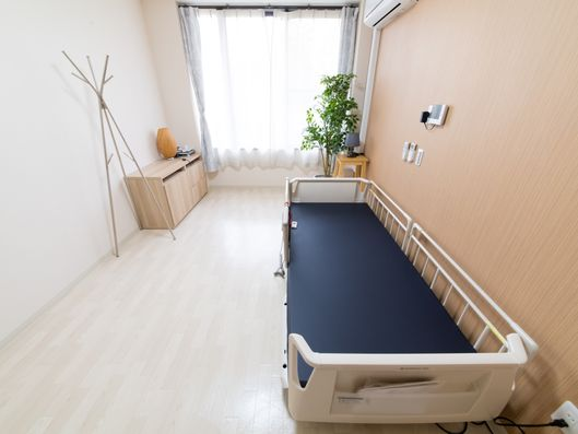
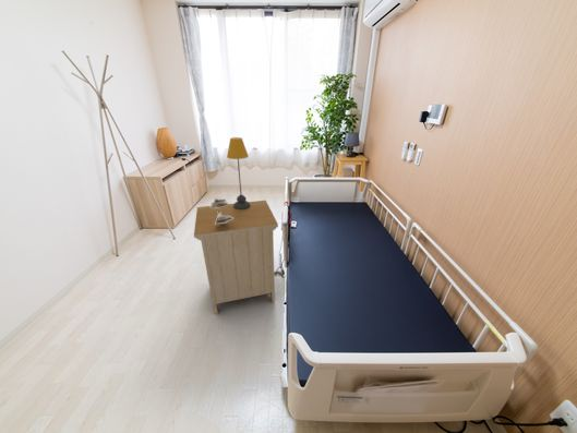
+ succulent plant (220, 213)
+ table lamp (239, 173)
+ nightstand (239, 255)
